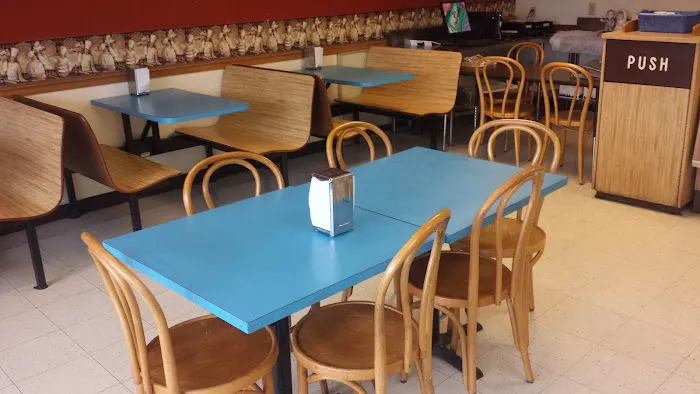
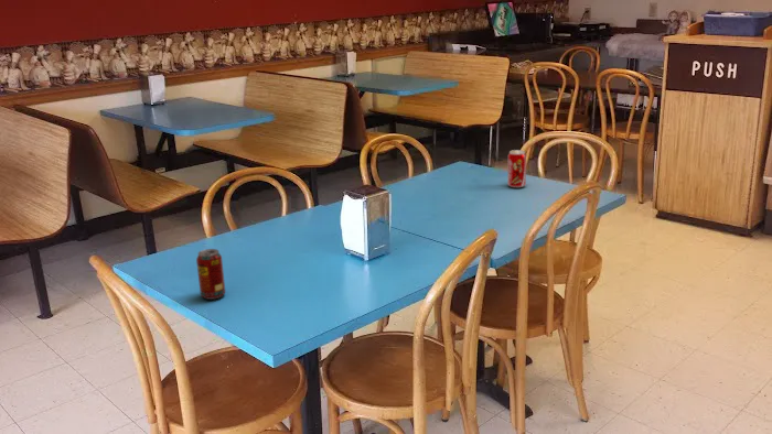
+ beverage can (516, 169)
+ beverage can (211, 273)
